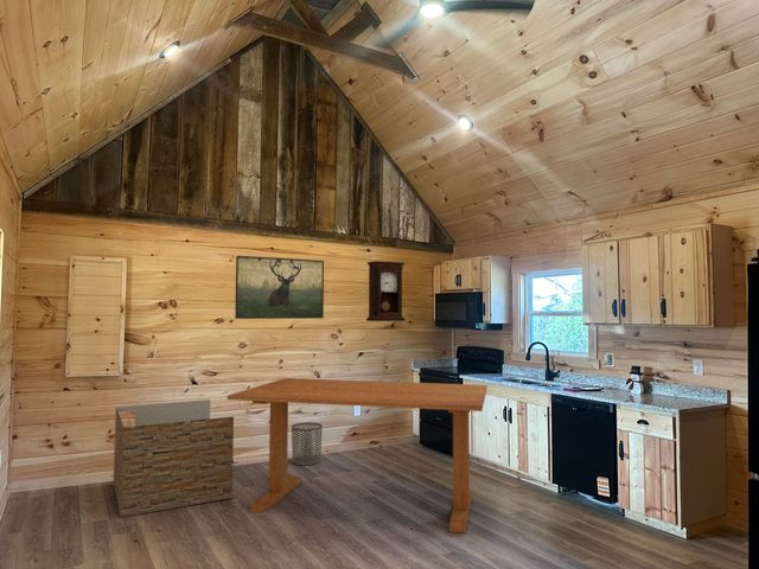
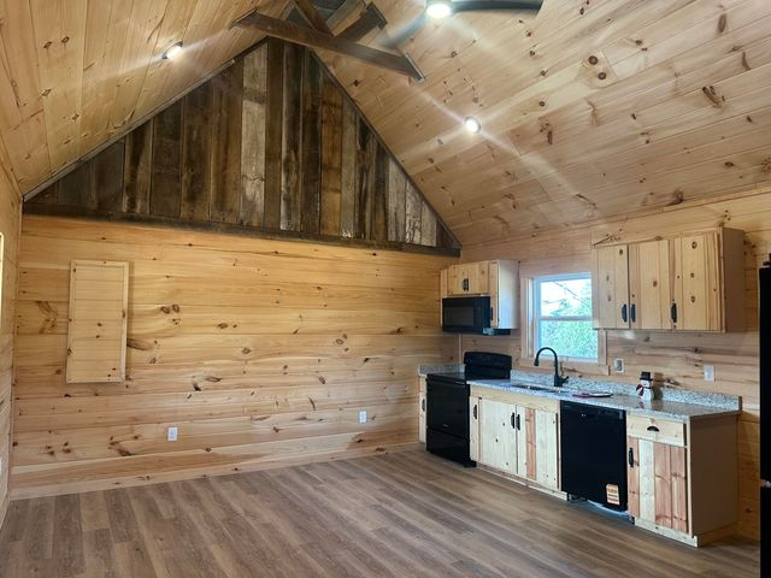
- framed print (281, 288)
- dining table (366, 405)
- pendulum clock (387, 292)
- storage cabinet (171, 450)
- waste bin (306, 443)
